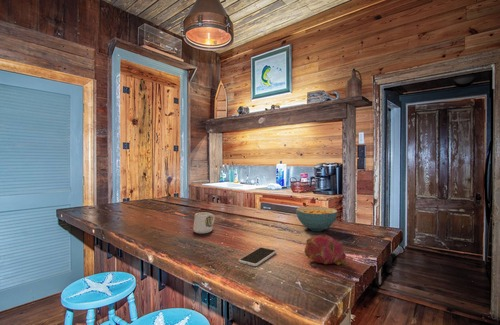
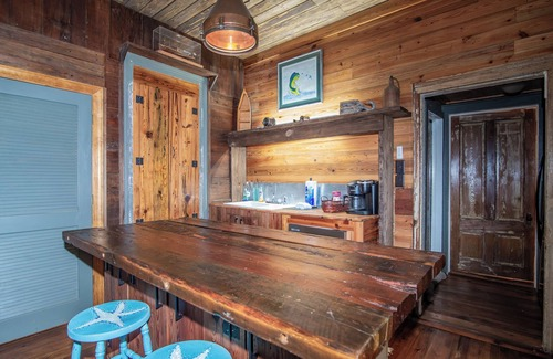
- fruit (324, 248)
- cereal bowl (316, 219)
- mug (205, 222)
- smartphone (258, 256)
